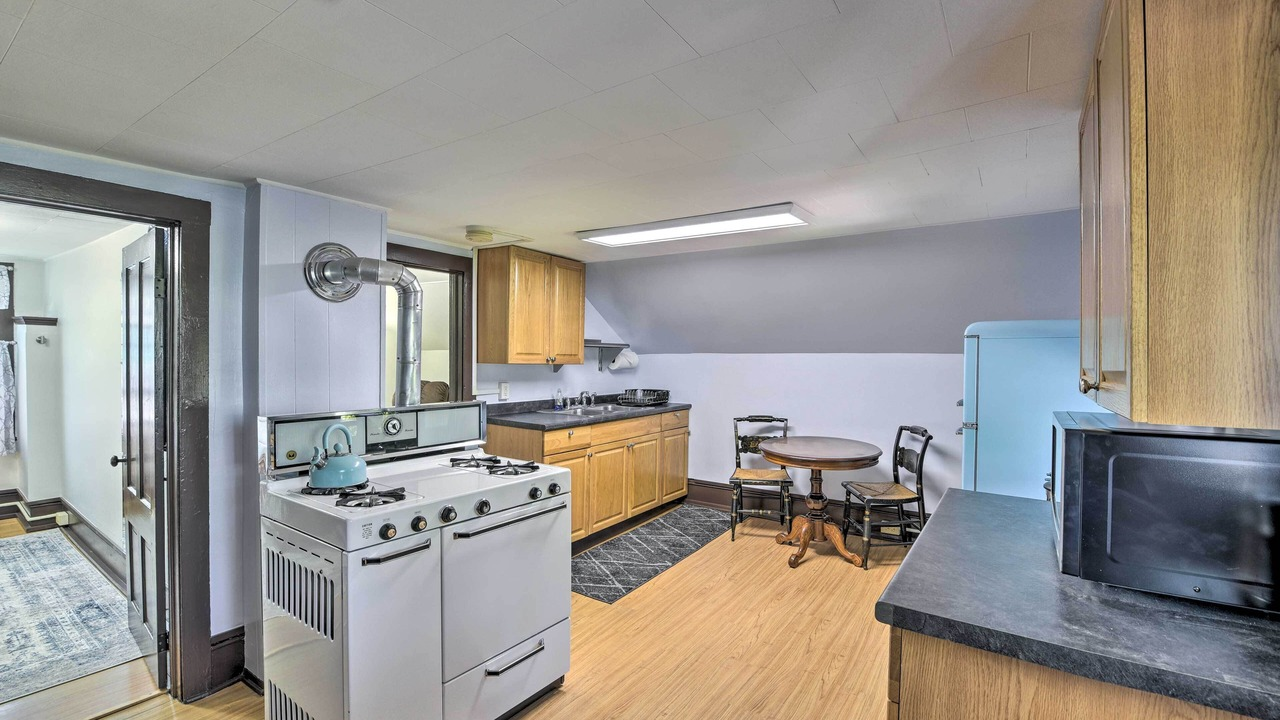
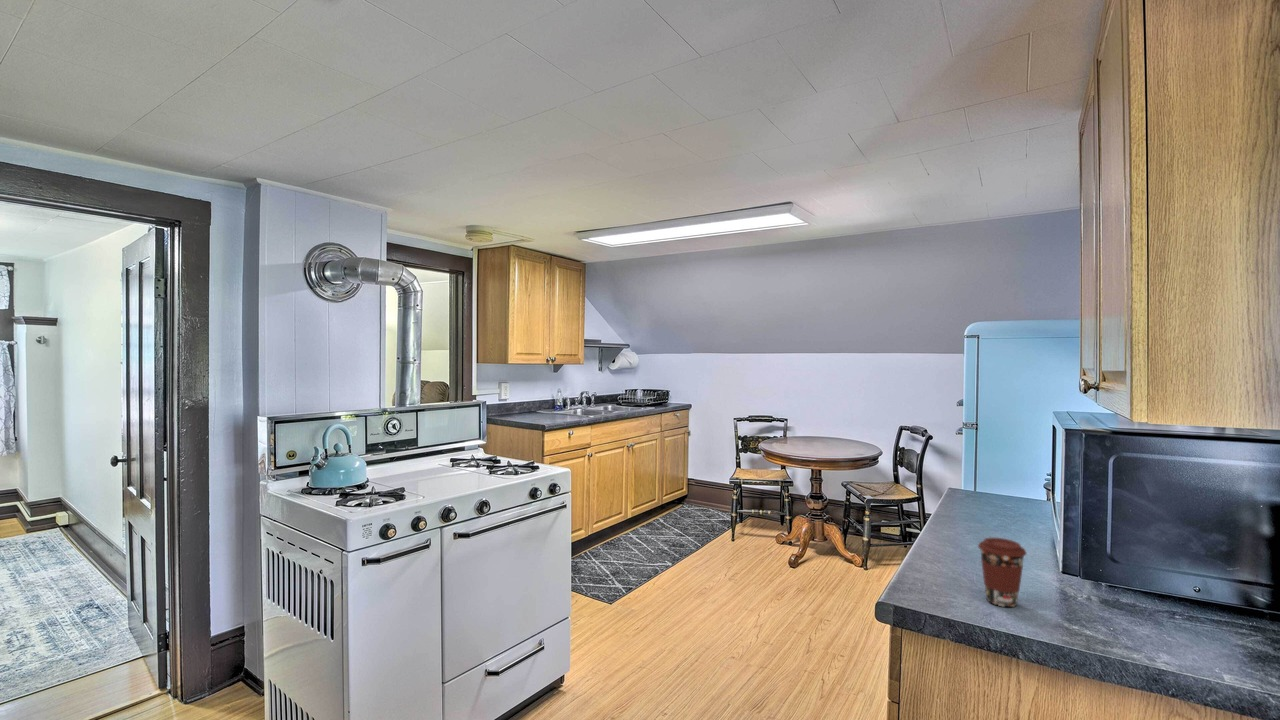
+ coffee cup (1001, 572)
